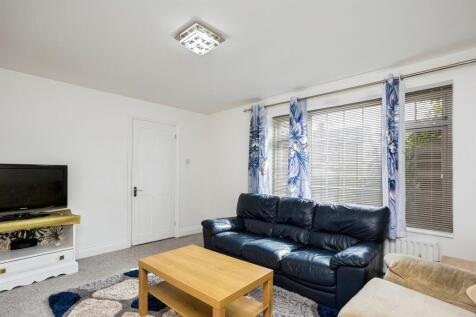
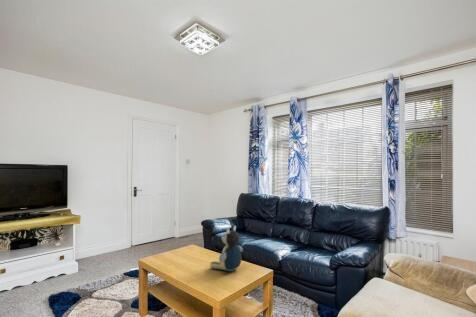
+ stuffed animal (226, 247)
